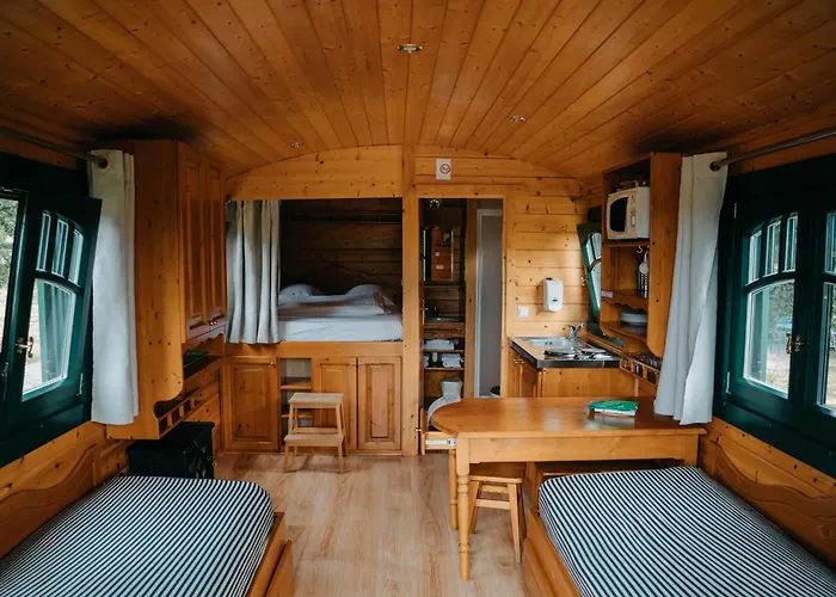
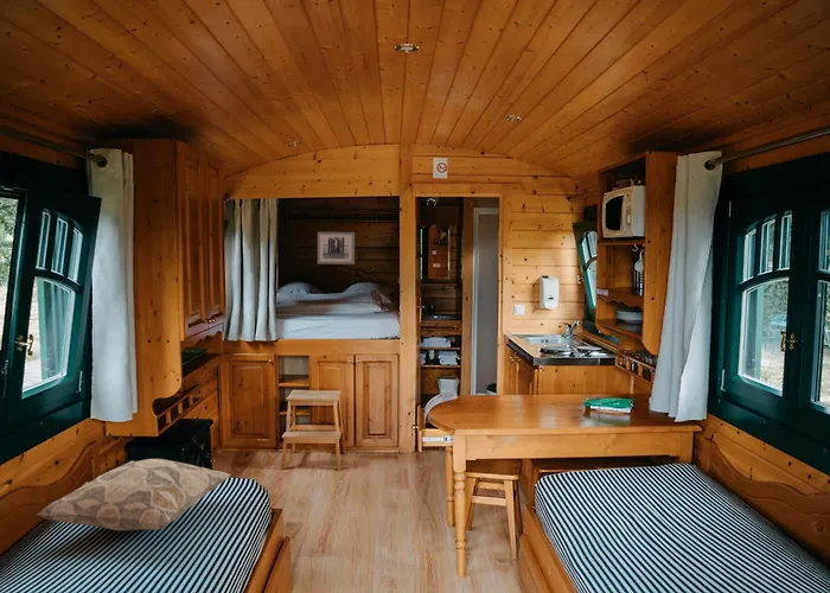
+ wall art (336, 248)
+ decorative pillow (142, 492)
